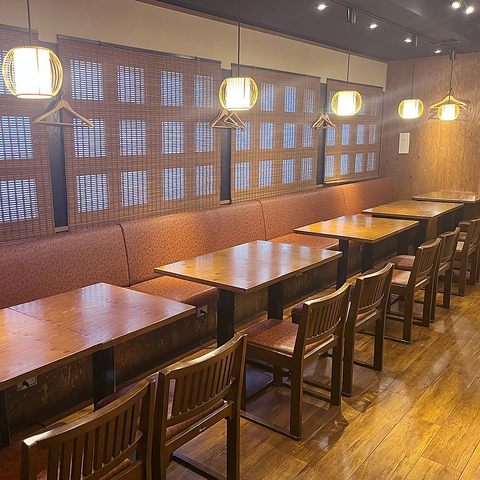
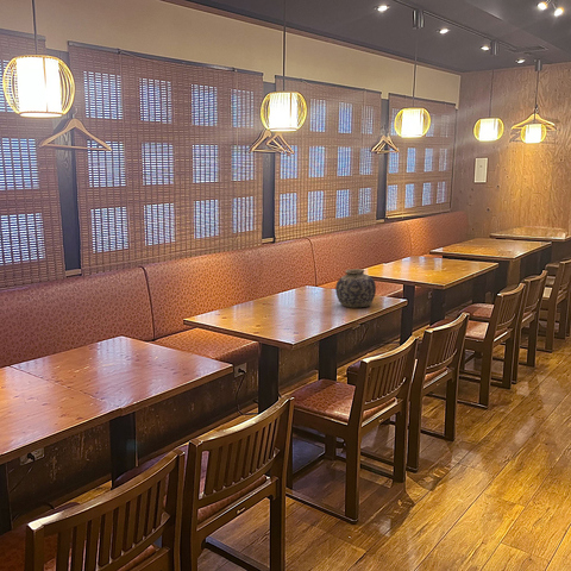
+ vase (356, 287)
